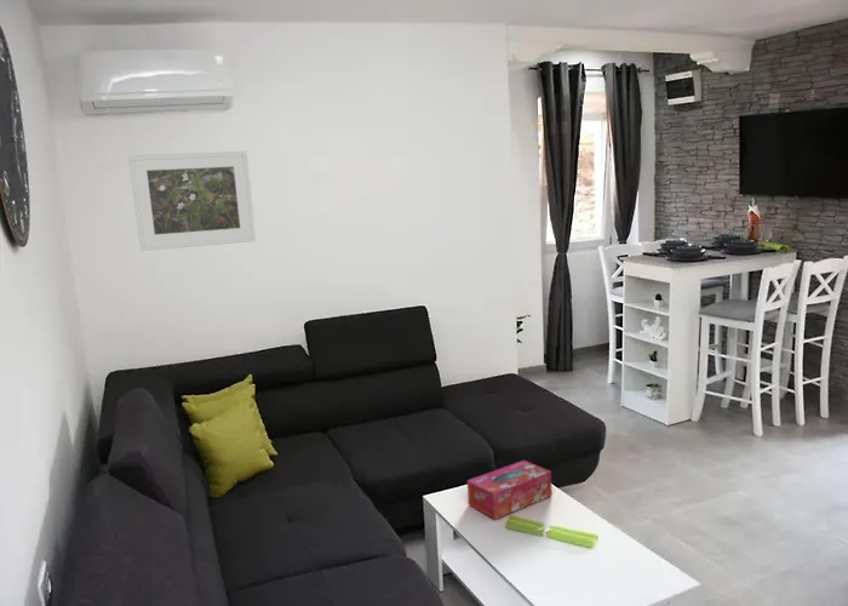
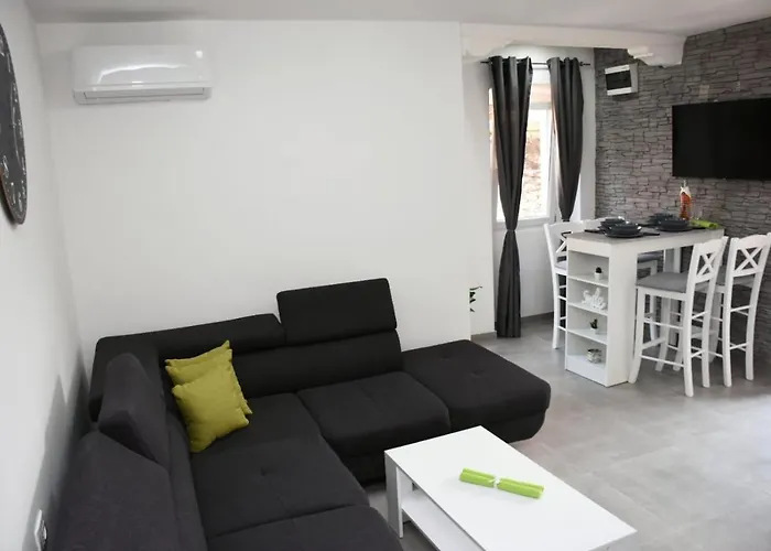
- tissue box (509, 487)
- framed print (194, 200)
